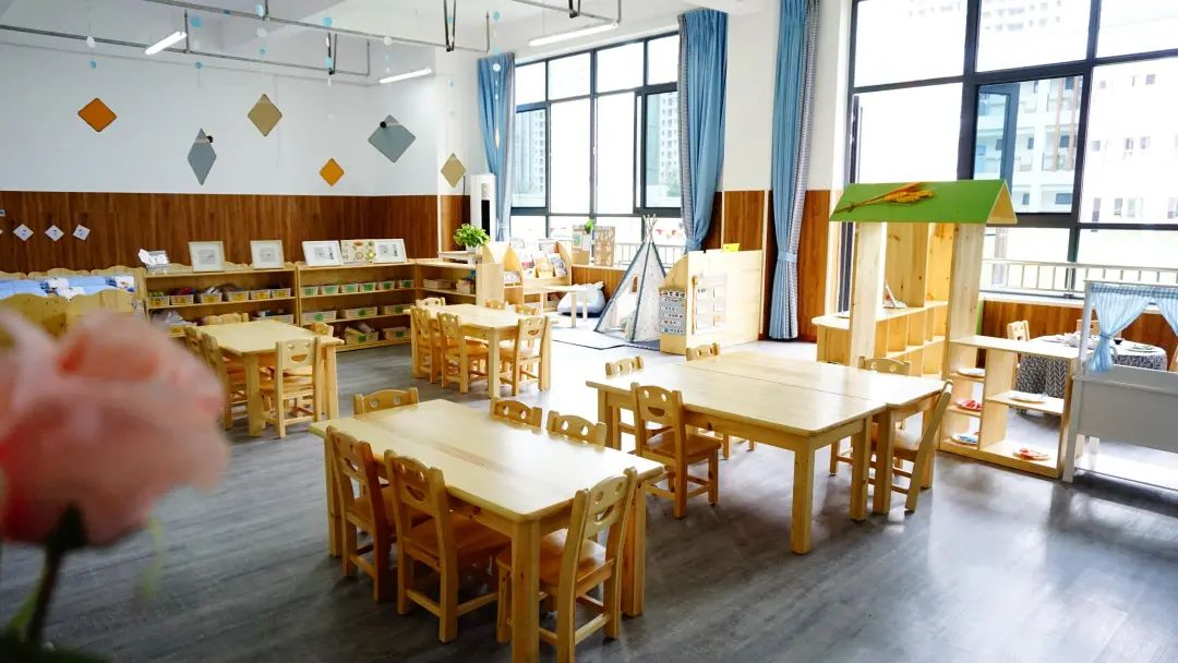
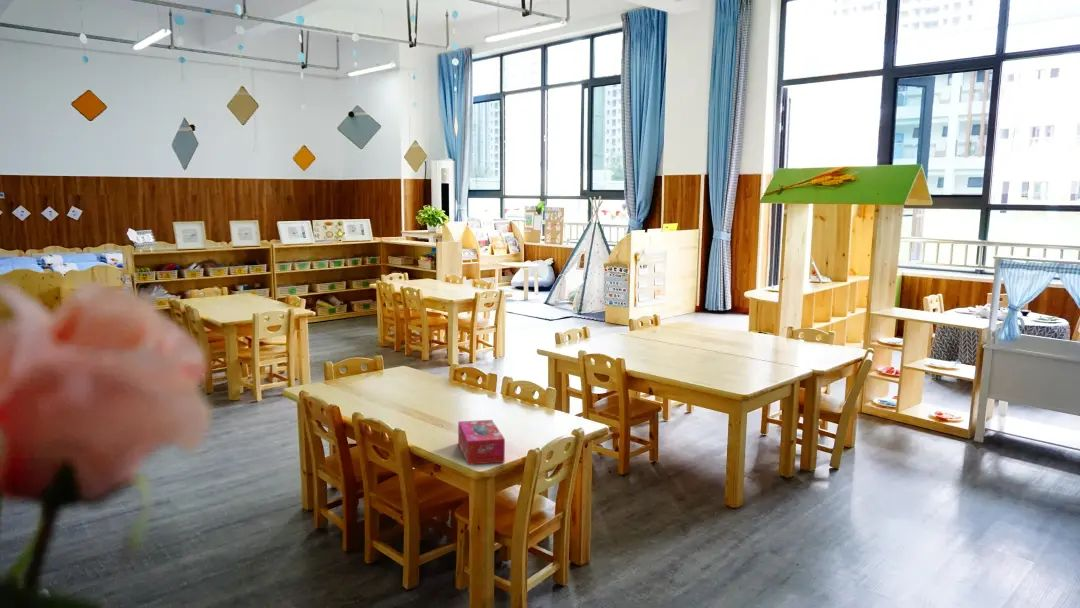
+ tissue box (480, 441)
